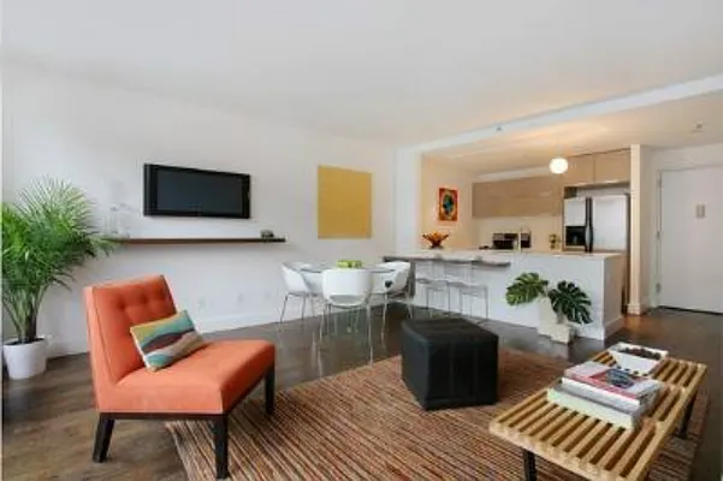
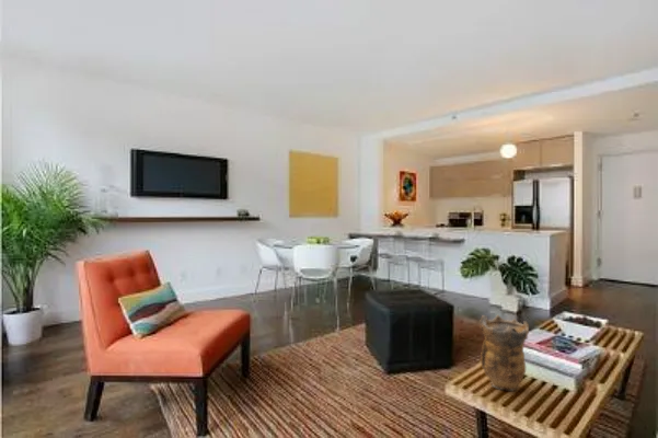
+ vase (503, 350)
